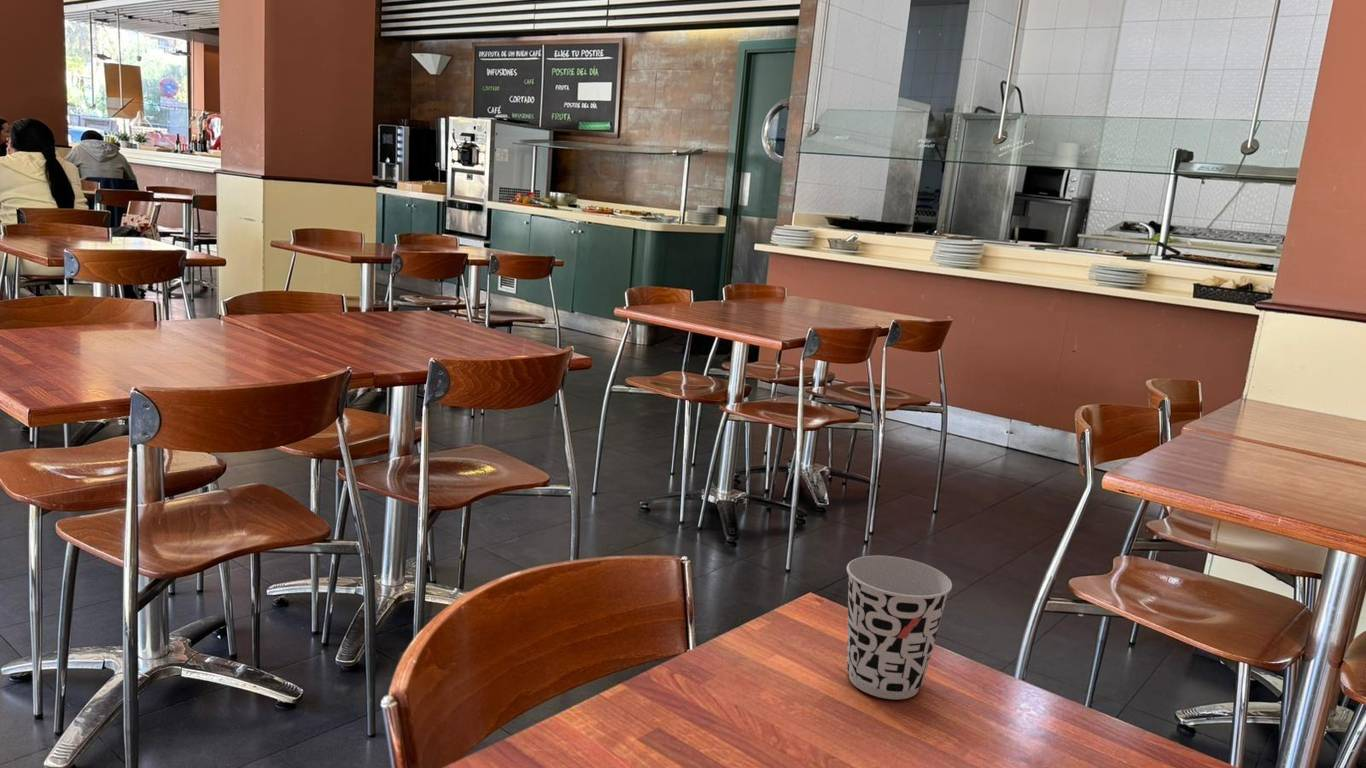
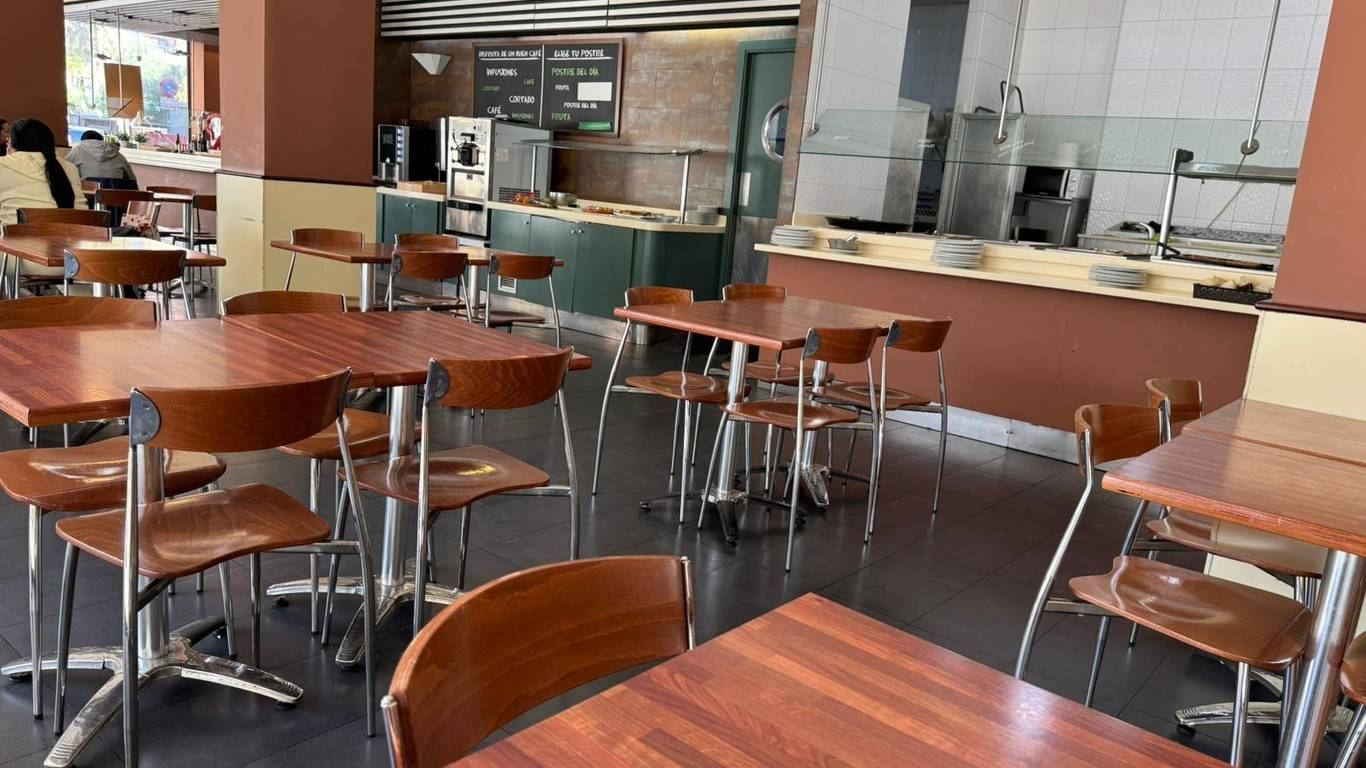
- cup (891, 628)
